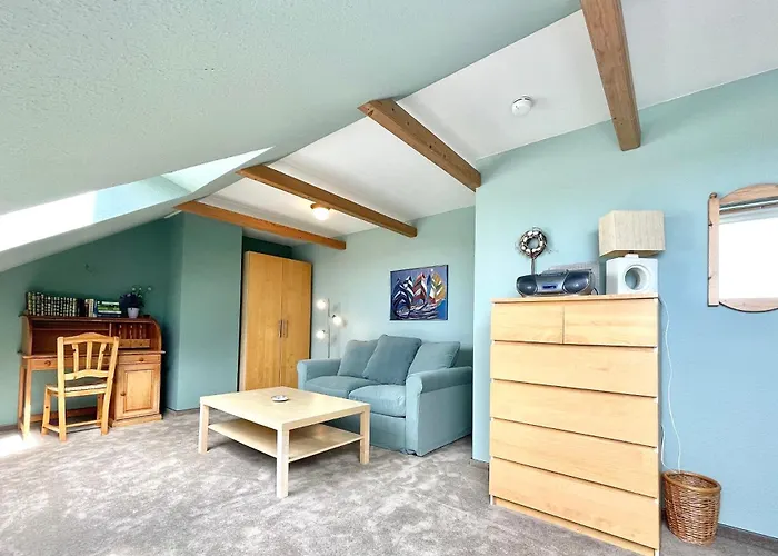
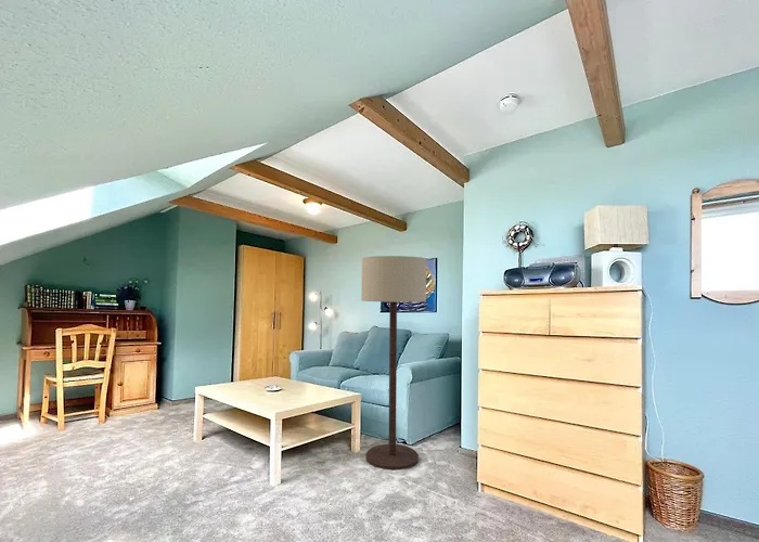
+ floor lamp (393, 357)
